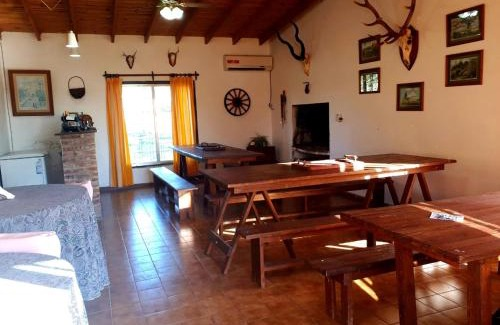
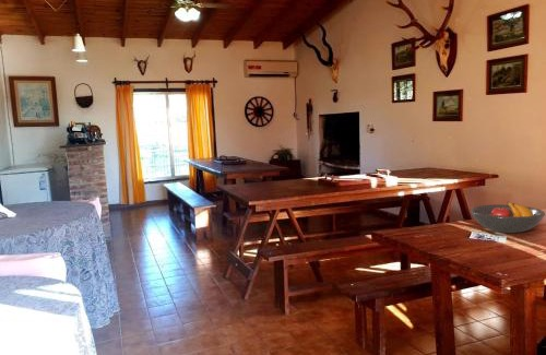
+ fruit bowl (506, 217)
